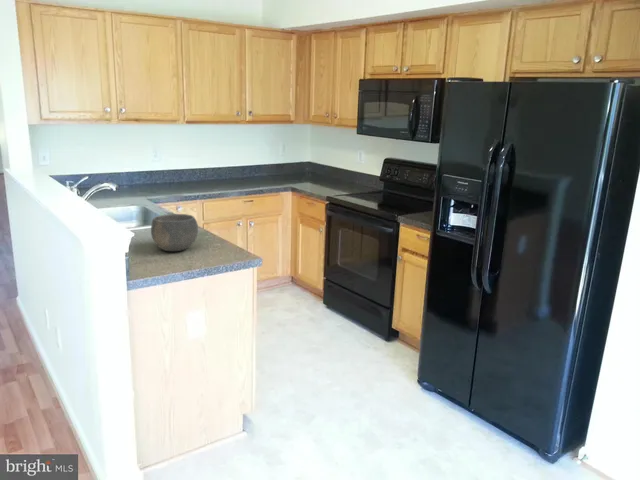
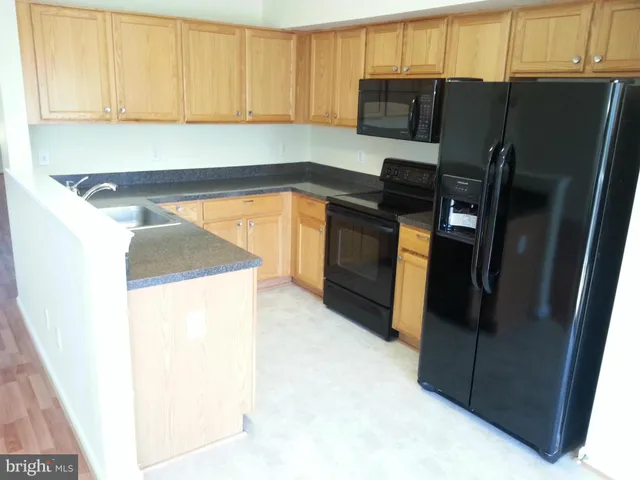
- bowl (174, 233)
